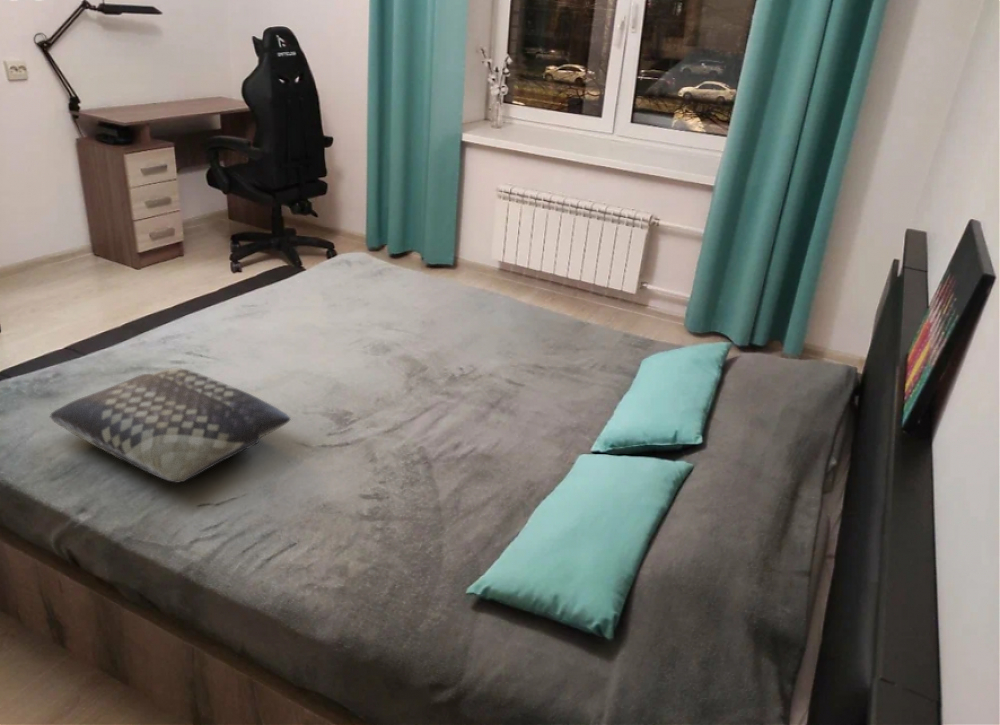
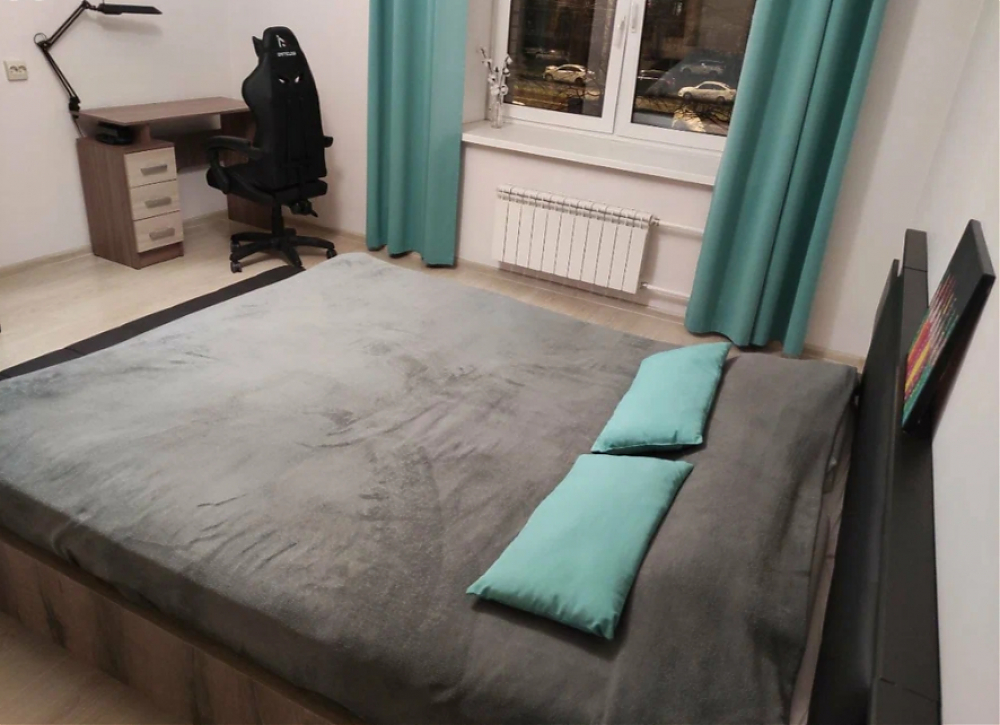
- cushion (174, 417)
